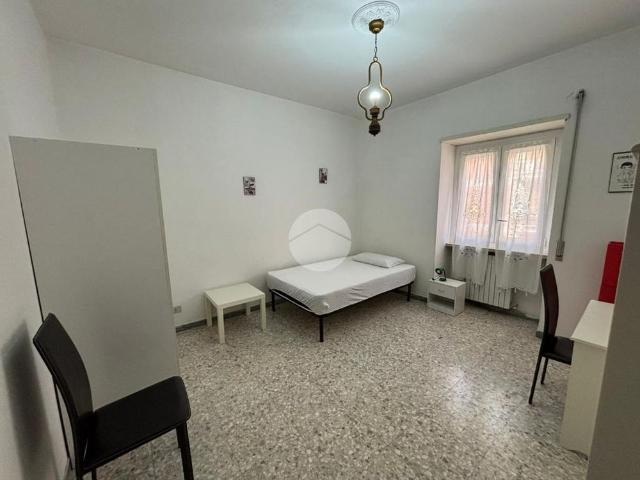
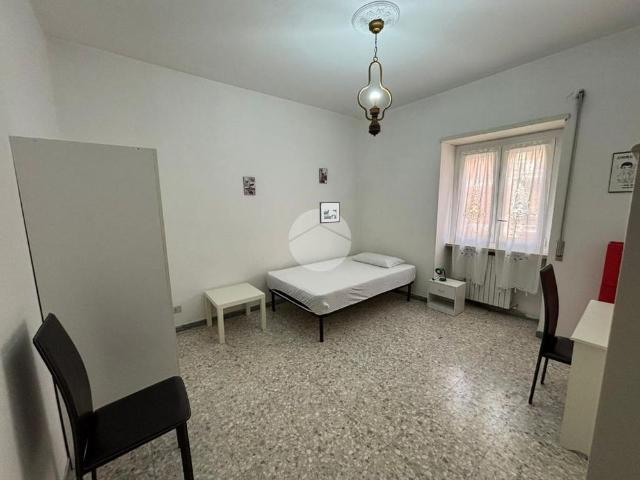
+ picture frame (329, 212)
